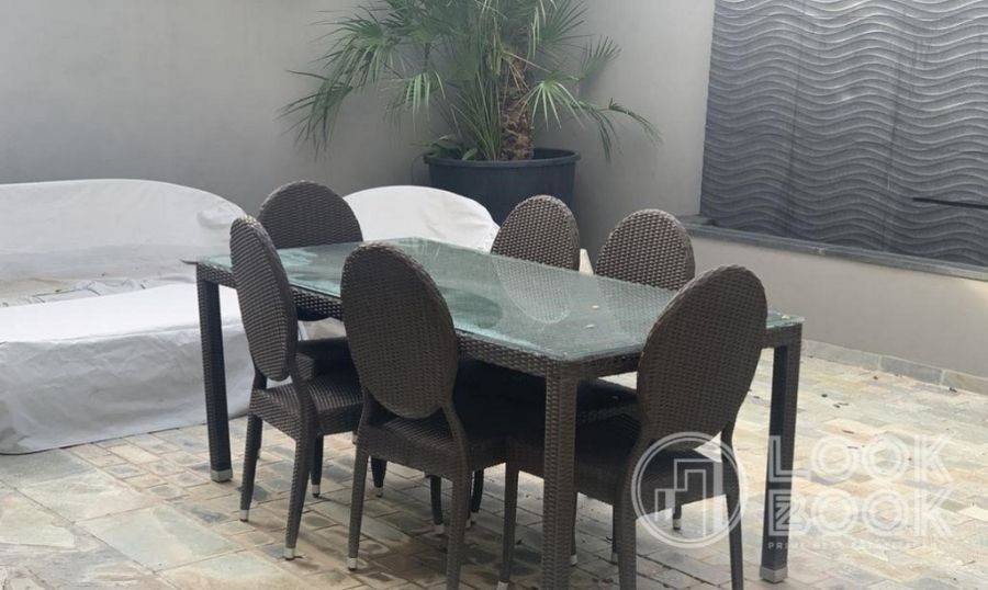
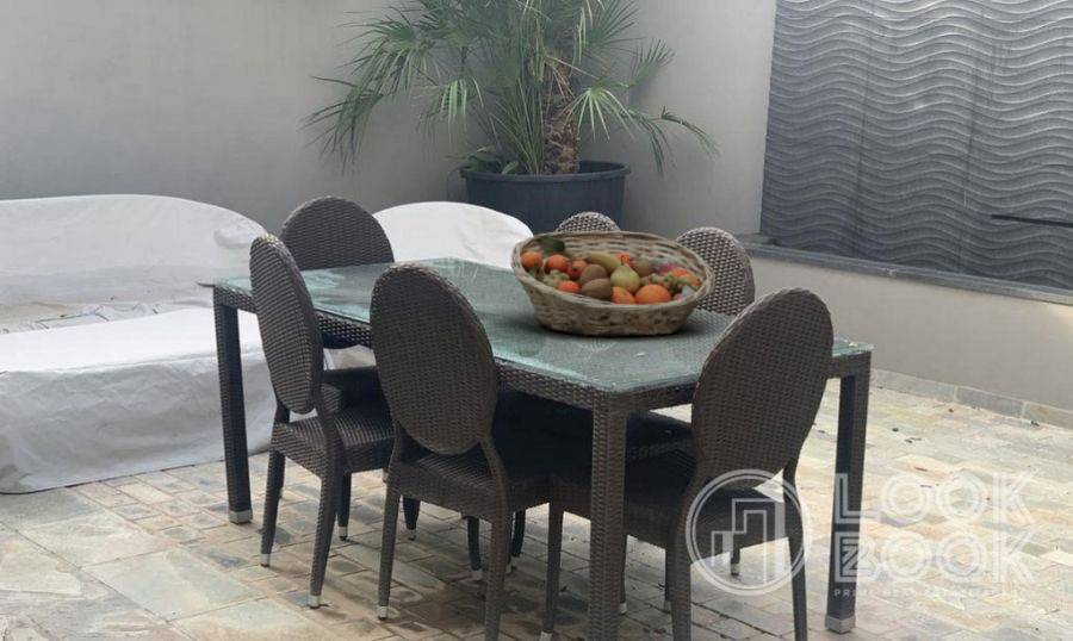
+ fruit basket (612, 281)
